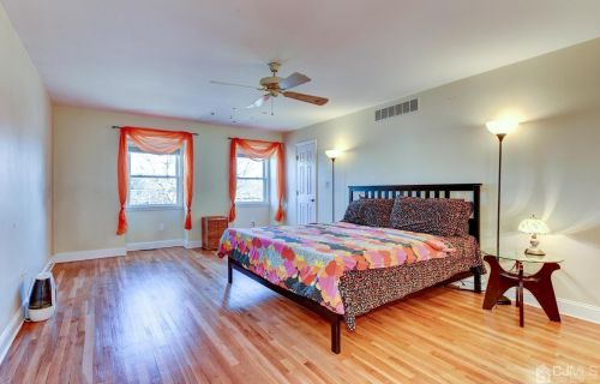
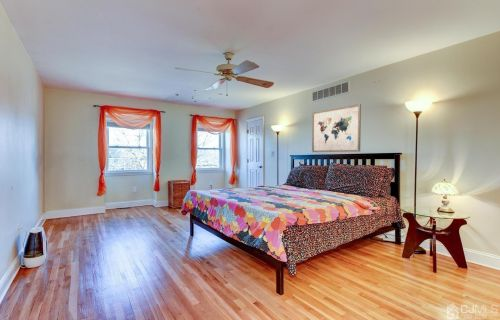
+ wall art (334, 130)
